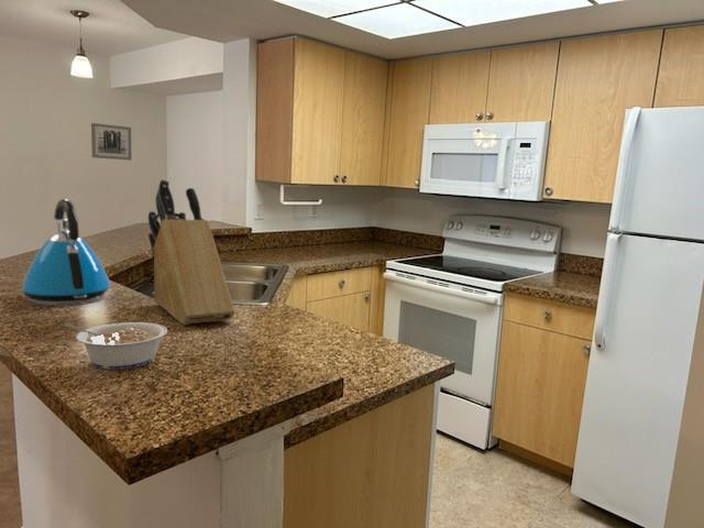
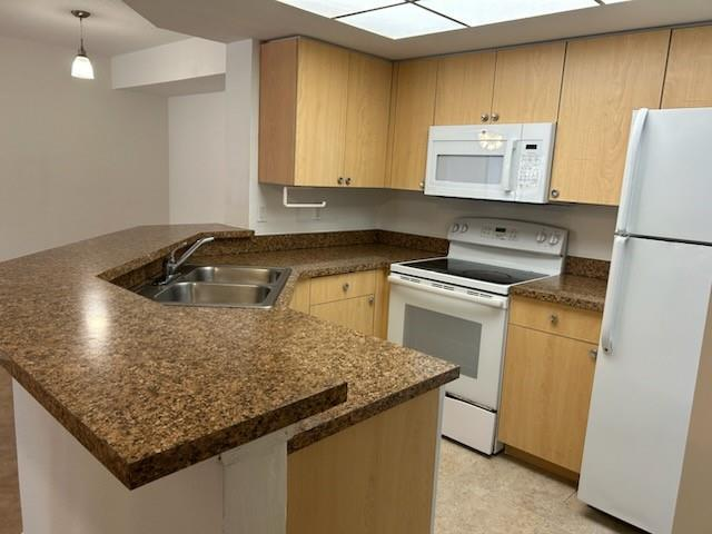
- kettle (66, 249)
- knife block (186, 246)
- wall art (111, 142)
- legume (120, 344)
